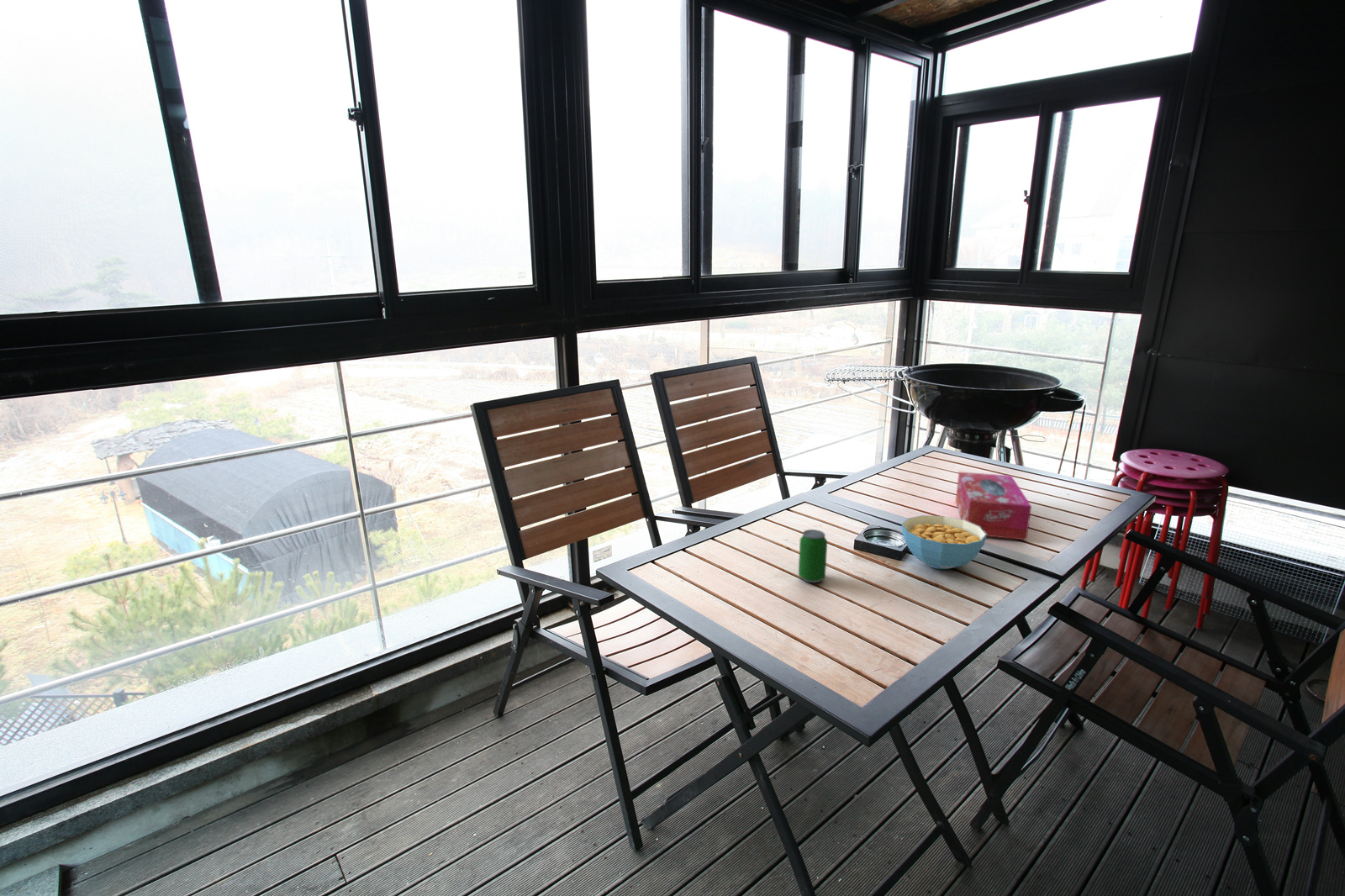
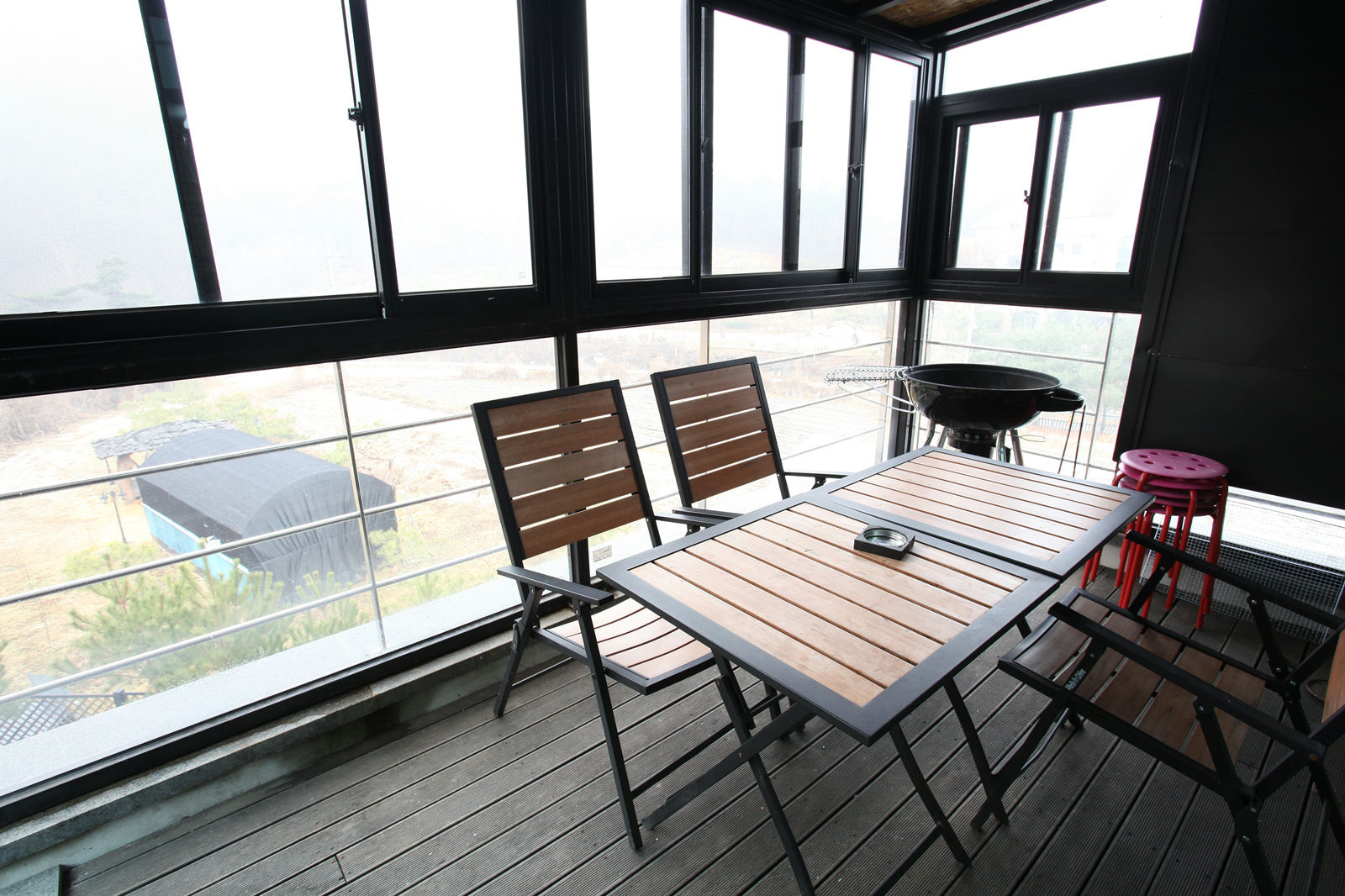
- beverage can (812, 556)
- cereal bowl (941, 546)
- tissue box (989, 503)
